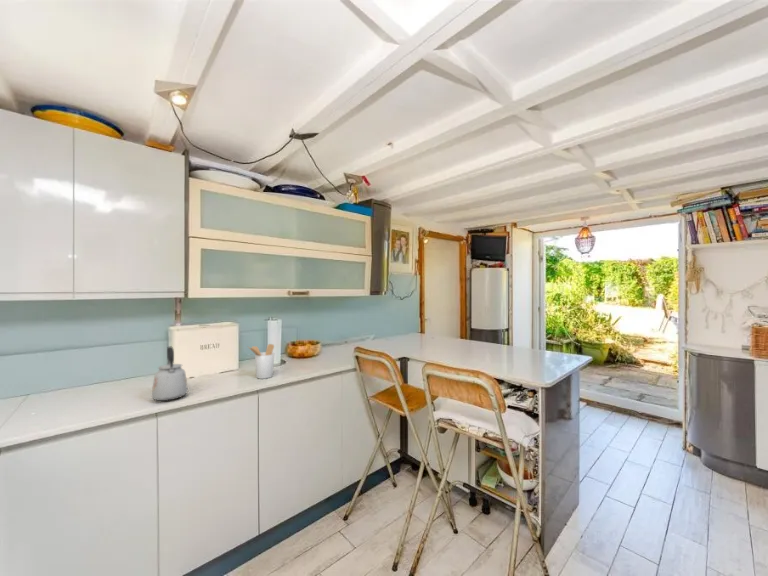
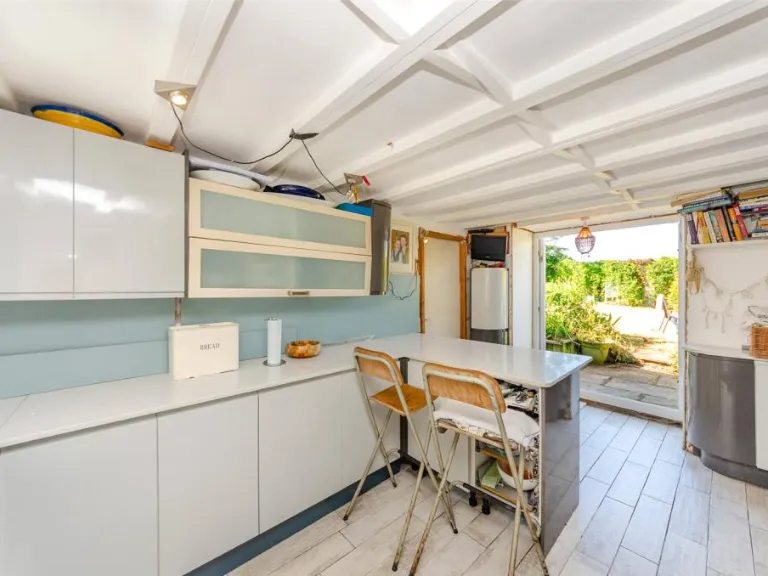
- utensil holder (260, 360)
- kettle (169, 371)
